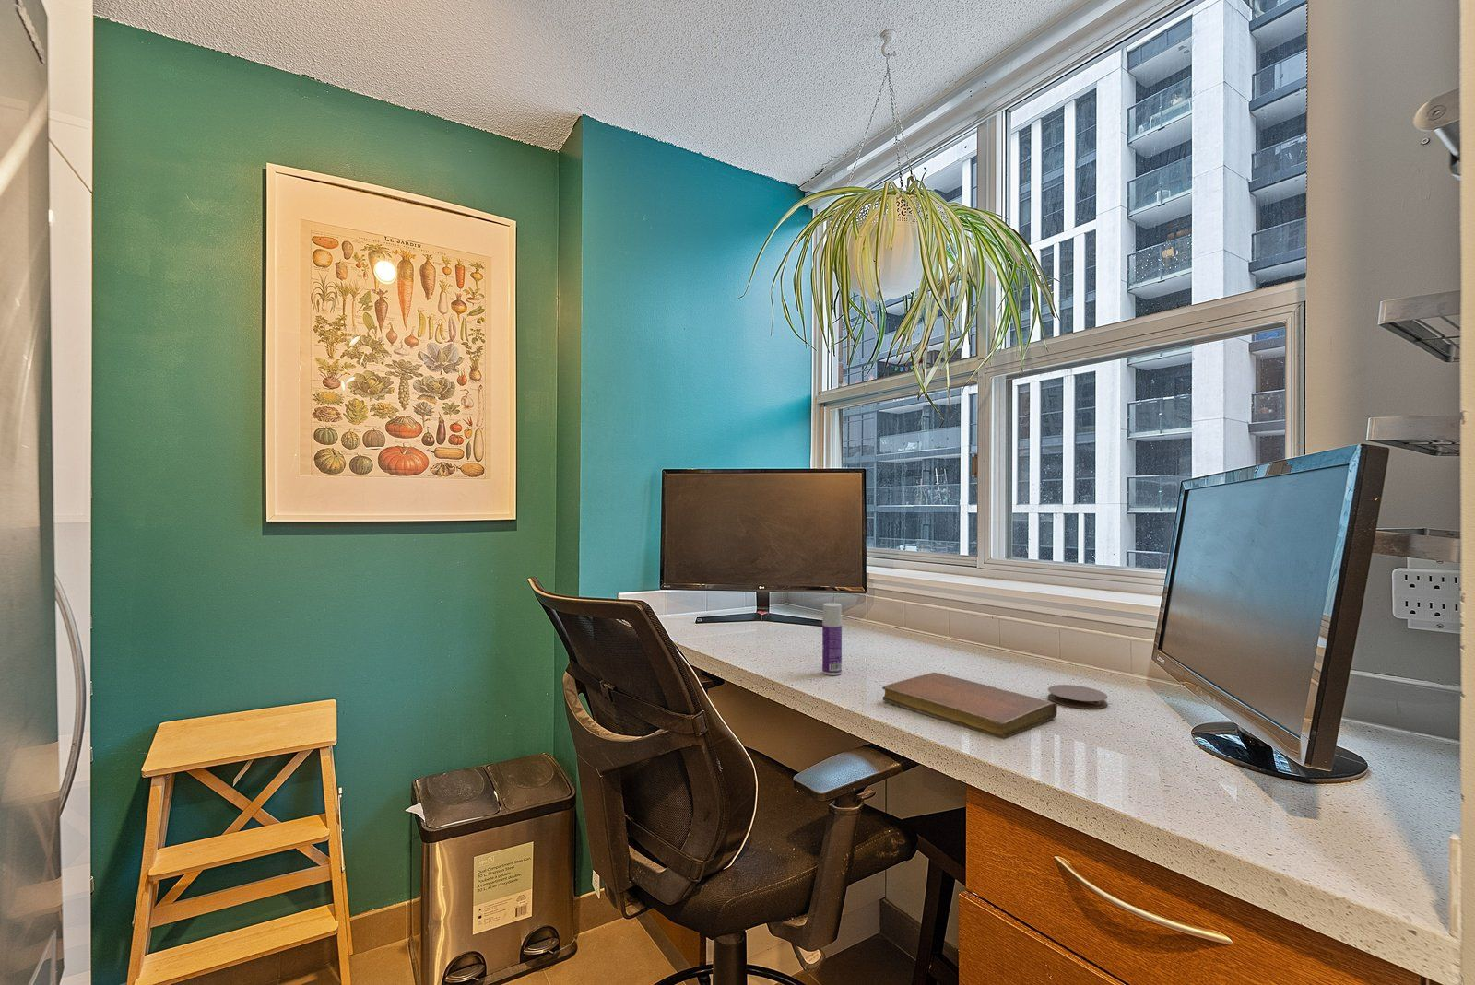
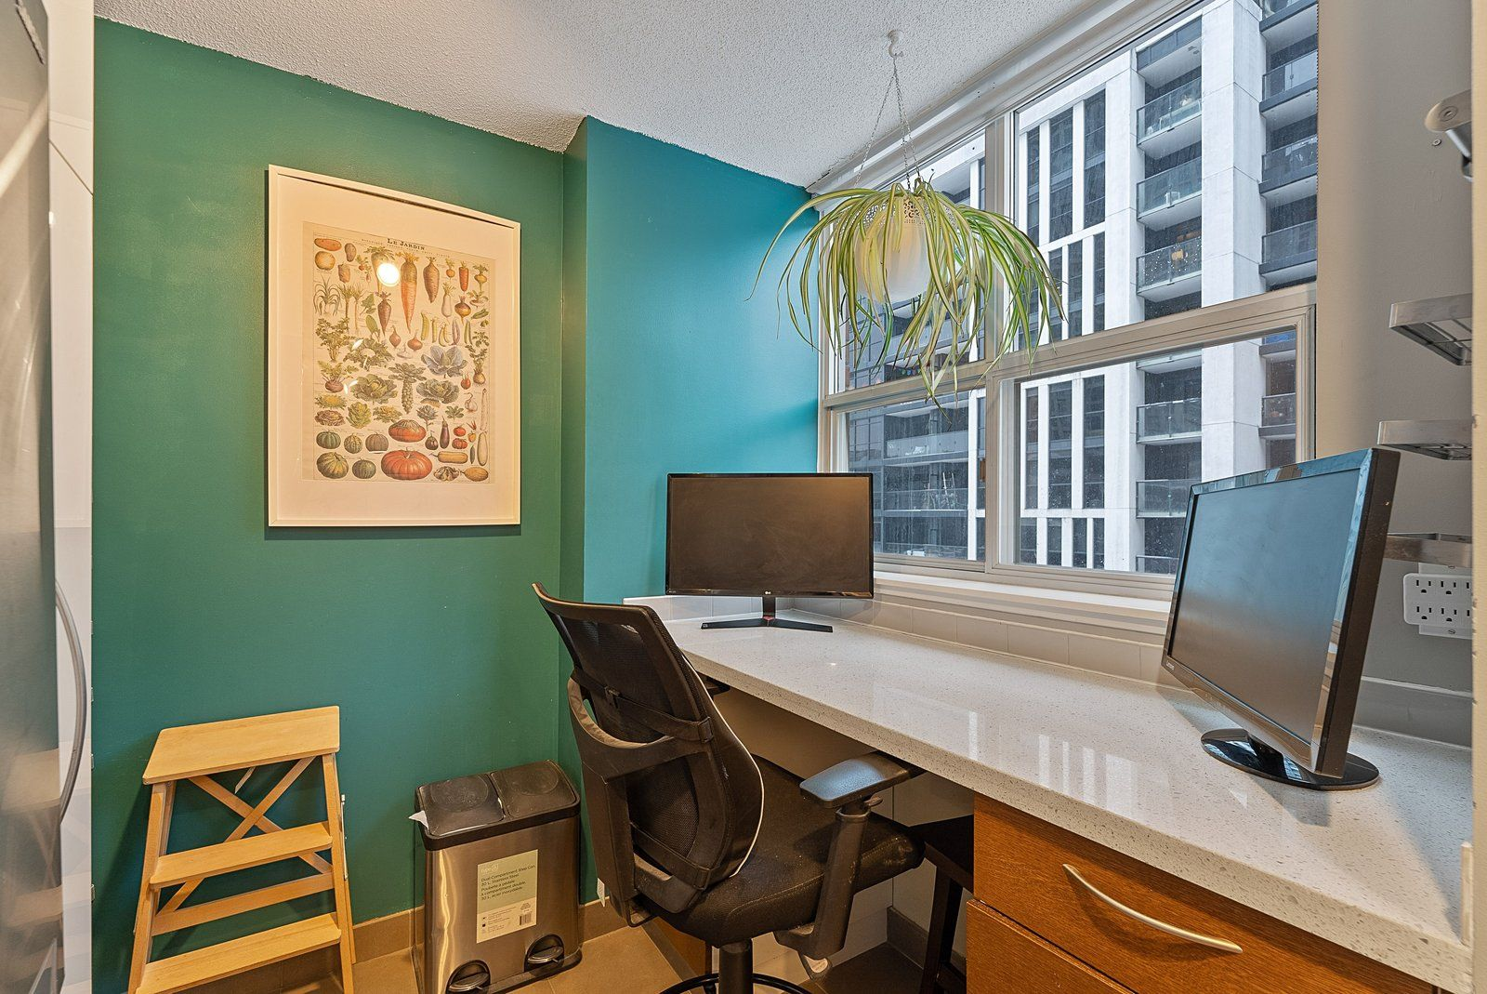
- notebook (966, 700)
- coaster (1077, 696)
- bottle (832, 639)
